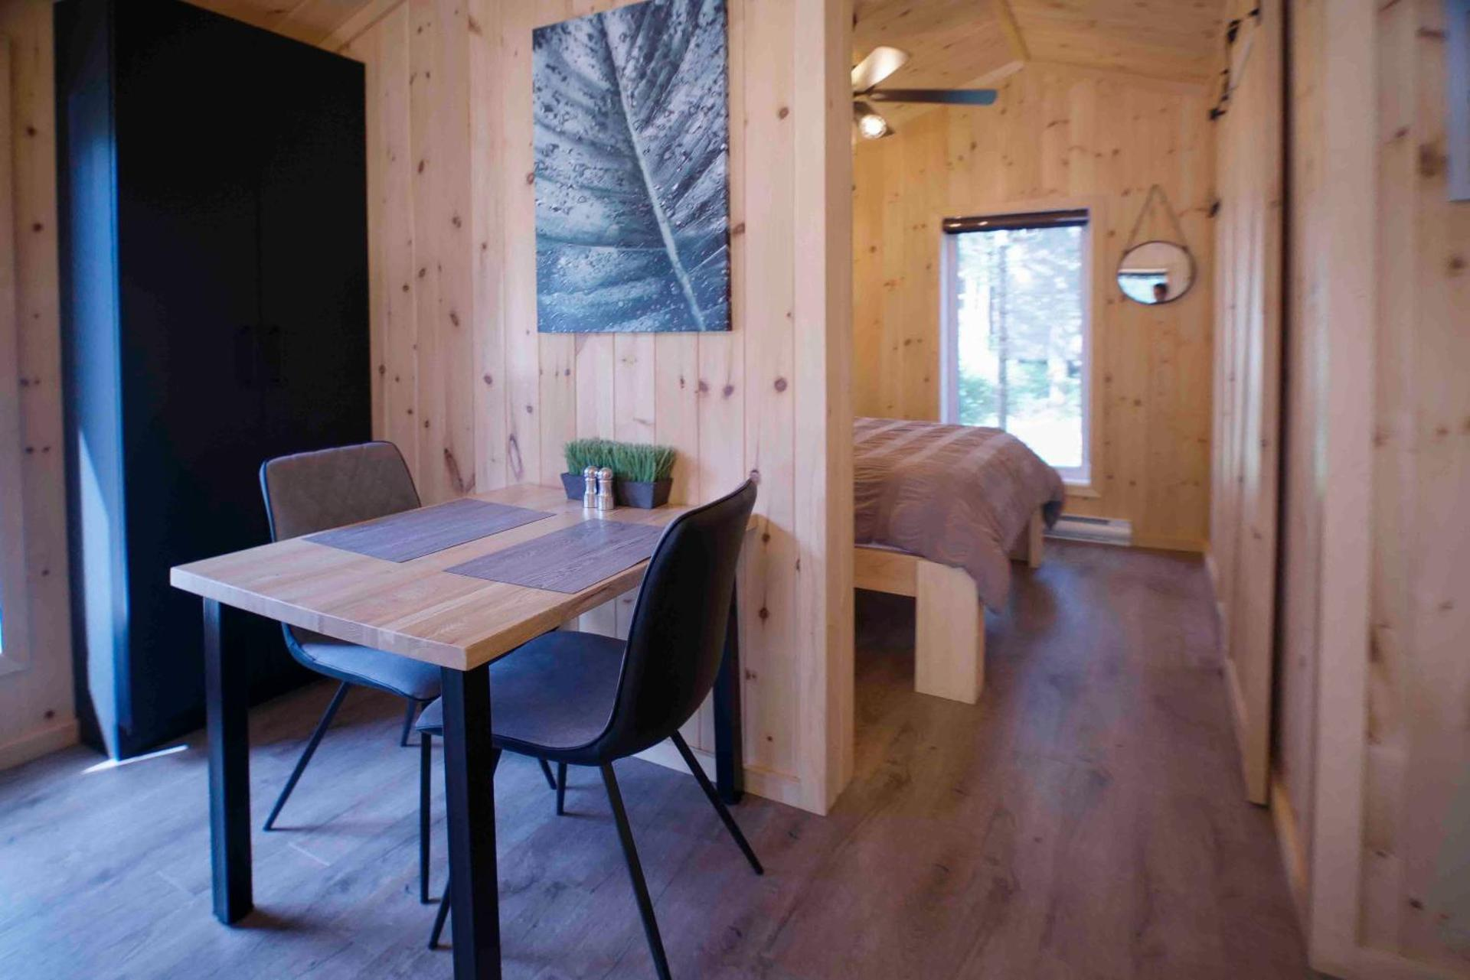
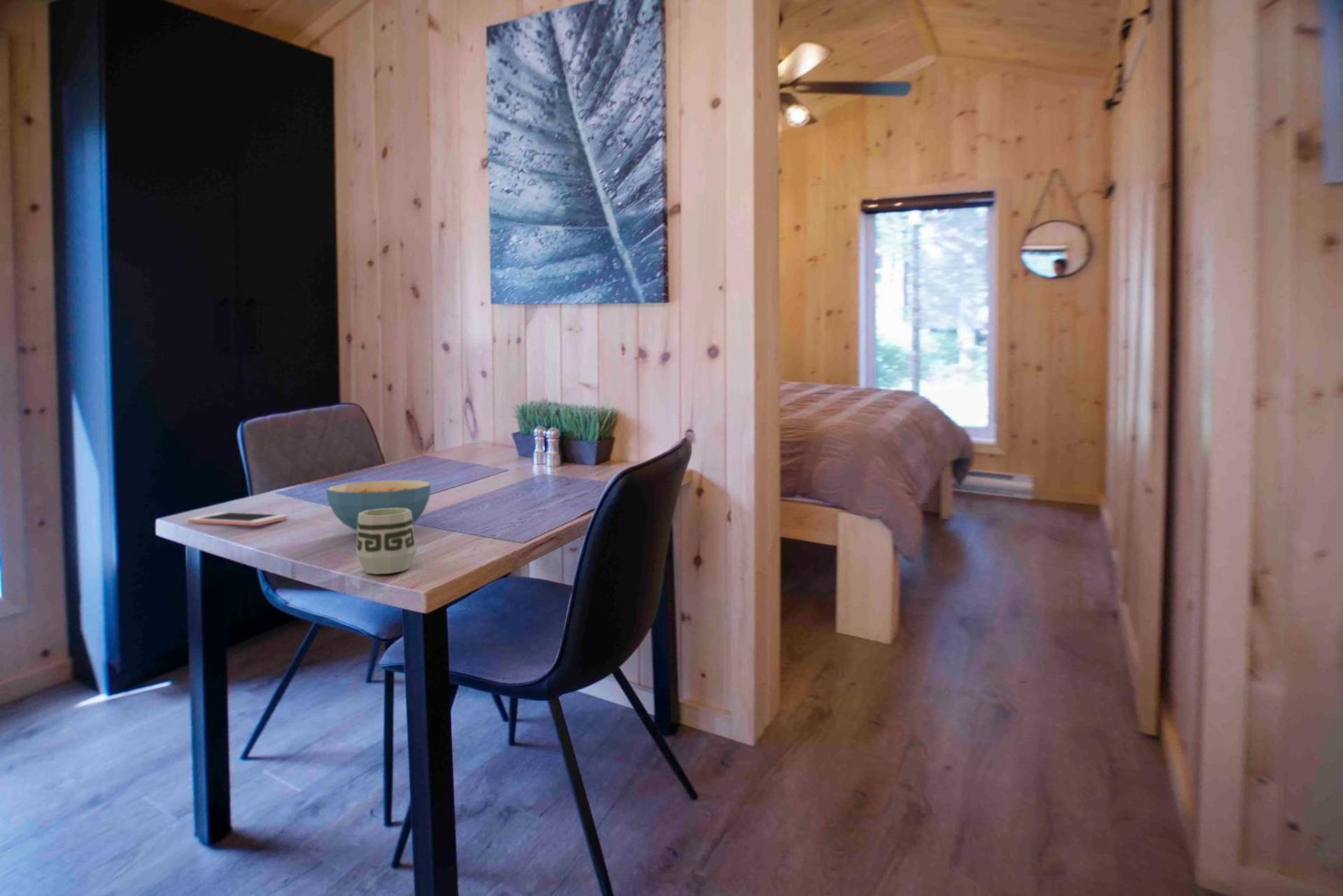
+ cereal bowl (381, 508)
+ cup (385, 540)
+ cell phone (238, 518)
